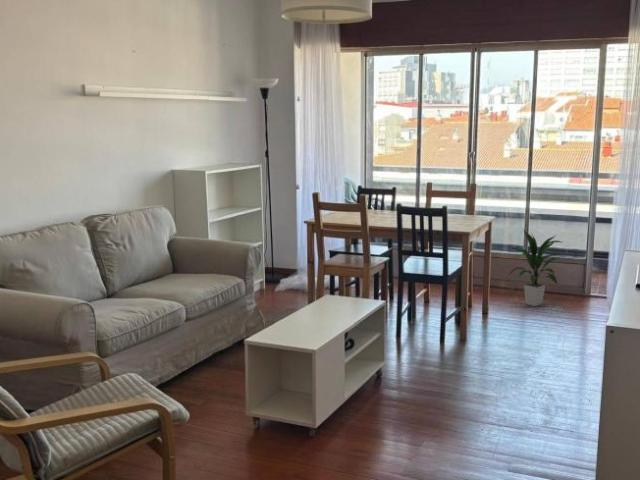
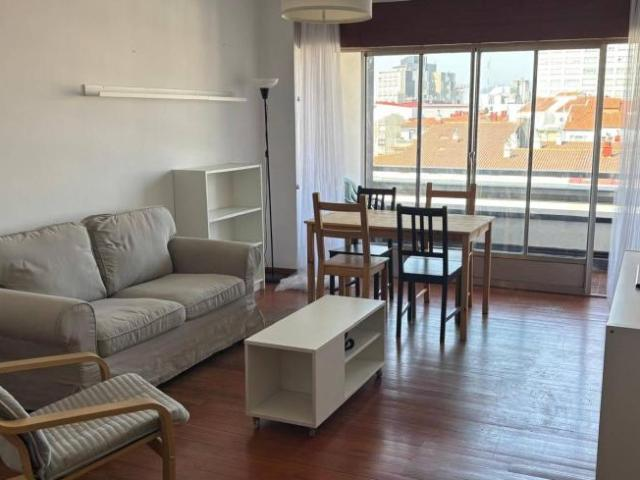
- indoor plant (538, 267)
